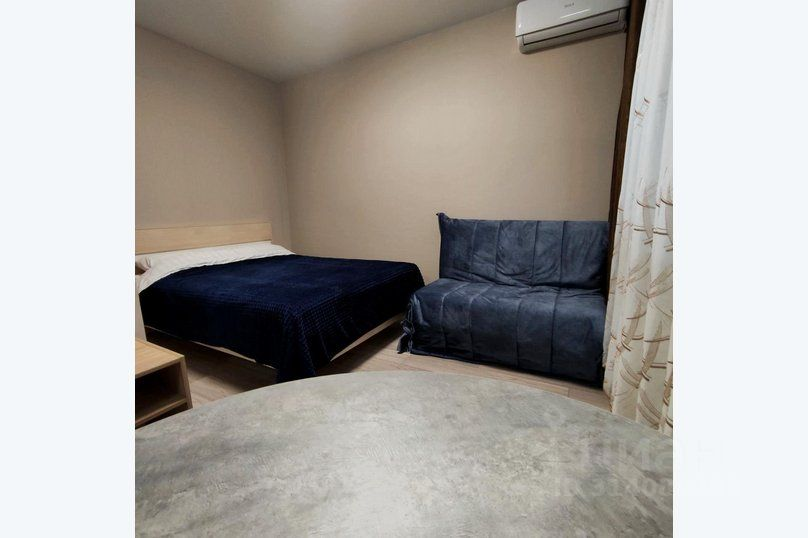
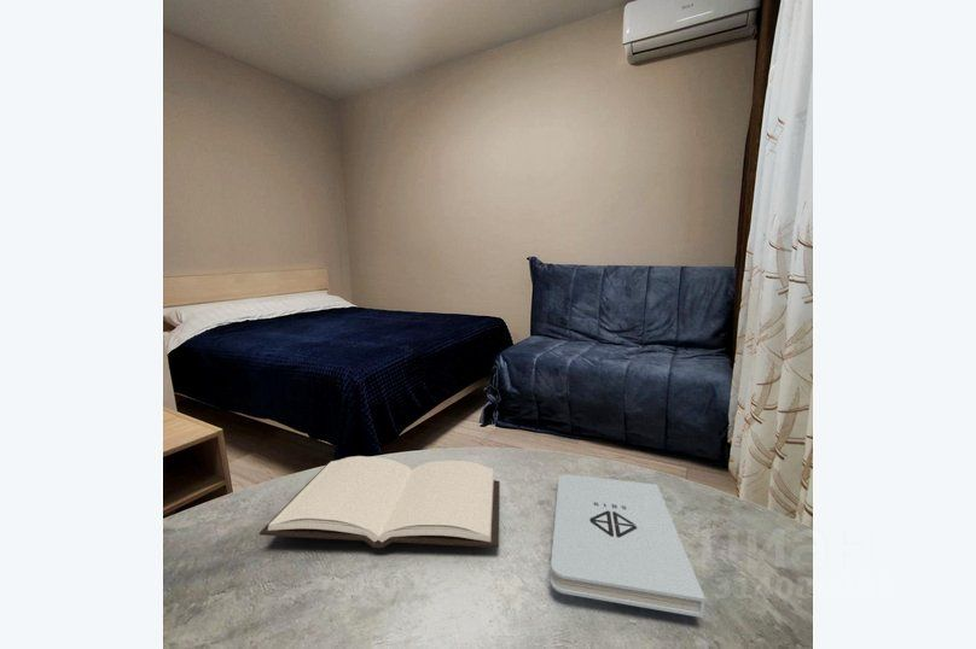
+ book (397, 495)
+ notepad (612, 527)
